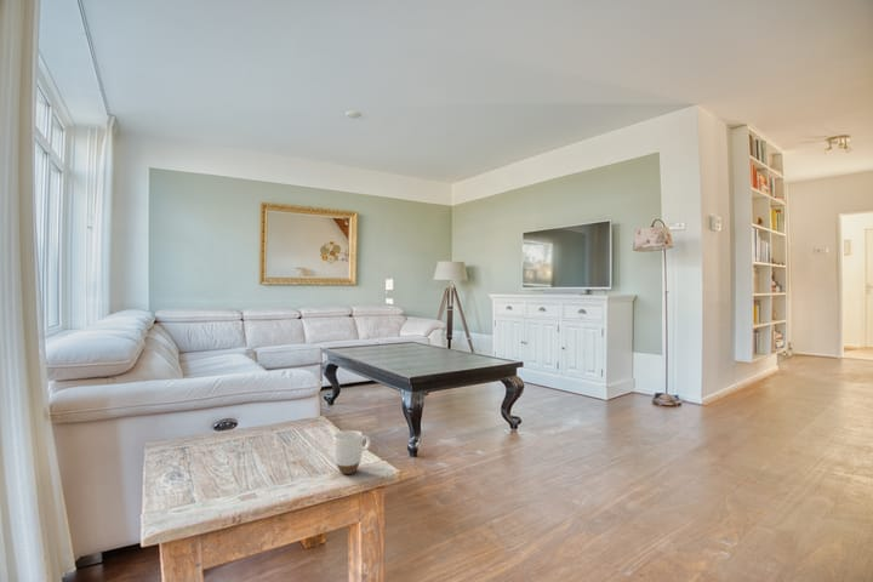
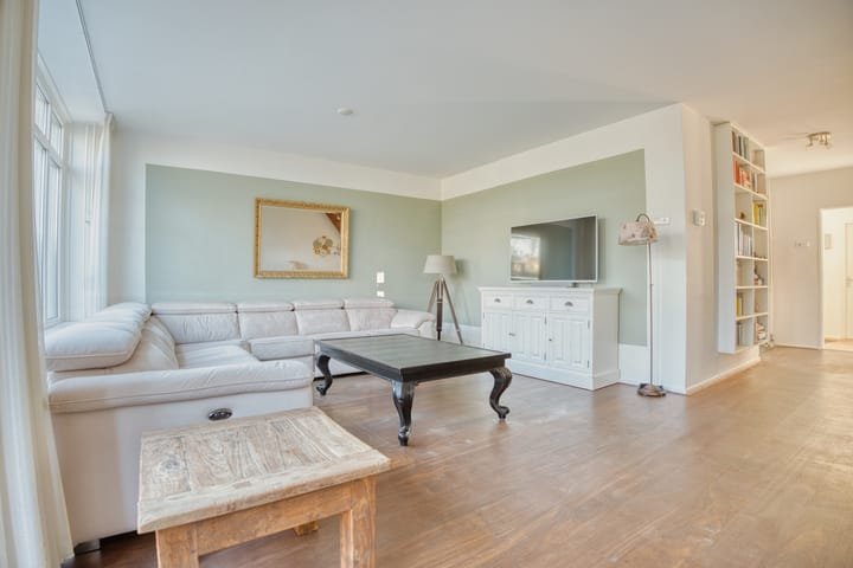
- mug (353, 451)
